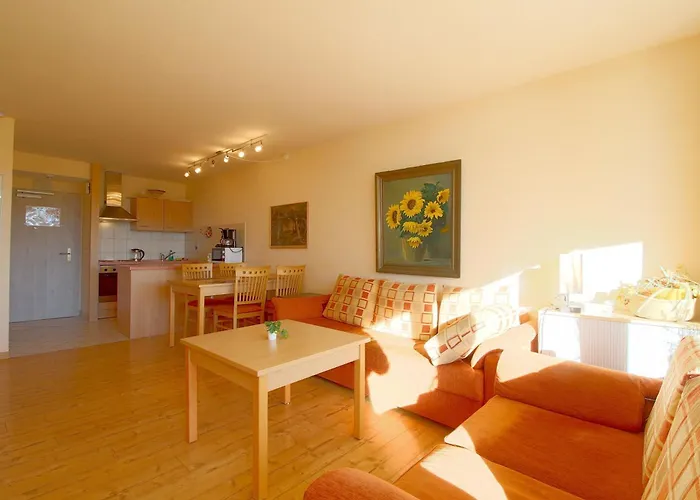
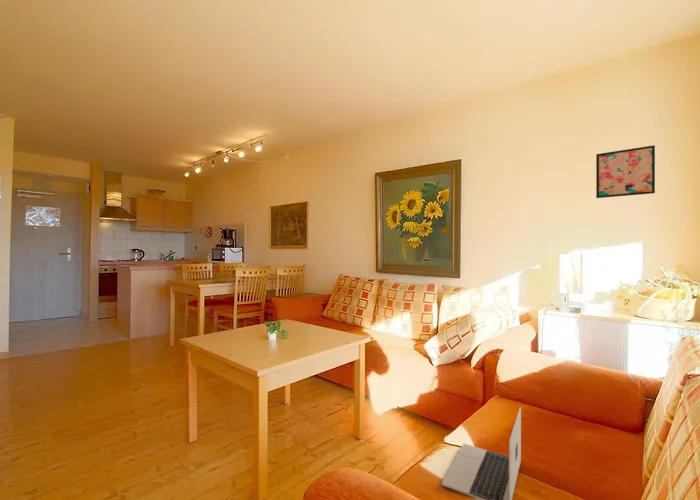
+ wall art (624, 172)
+ laptop (483, 449)
